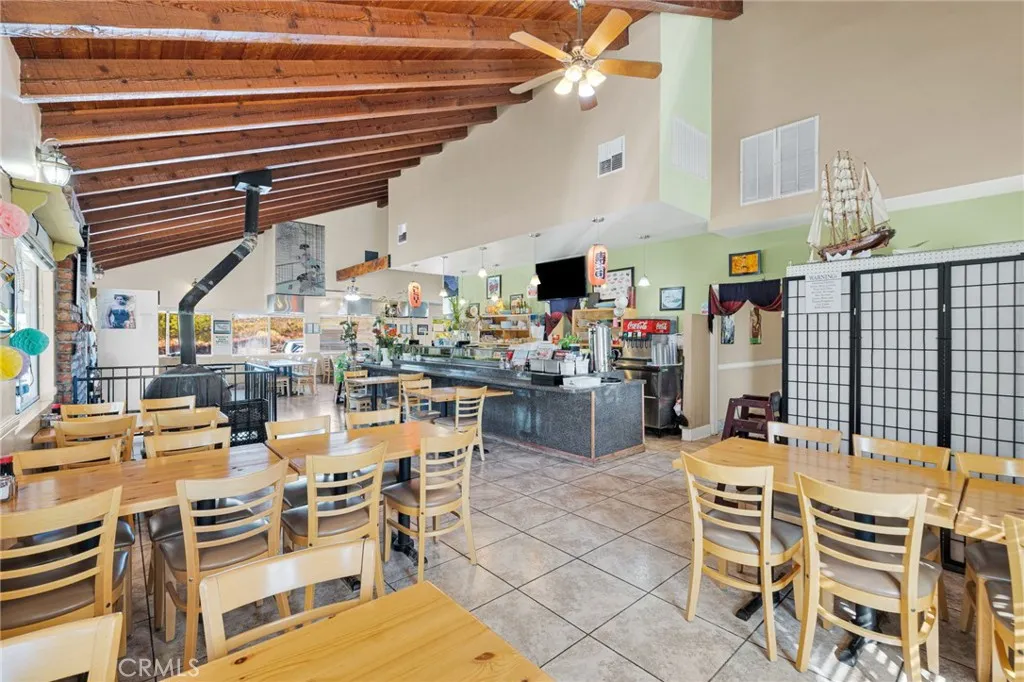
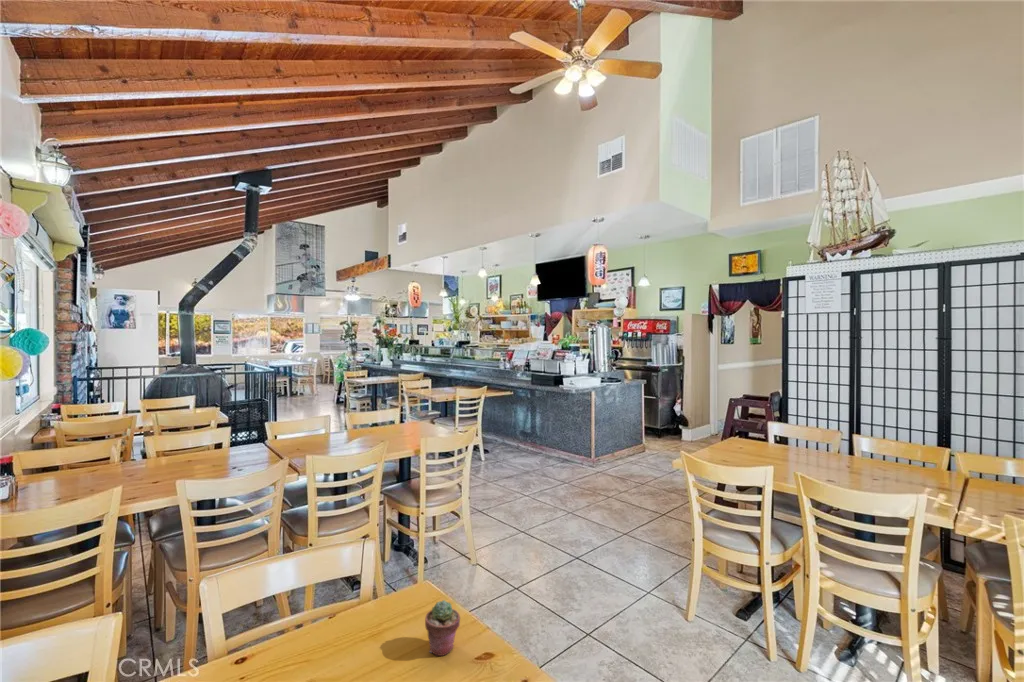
+ potted succulent (442, 625)
